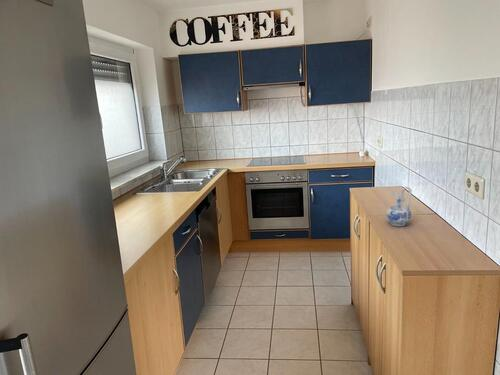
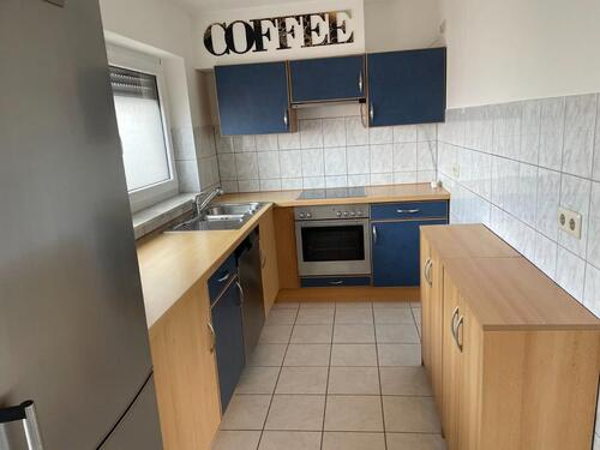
- ceramic pitcher (398, 205)
